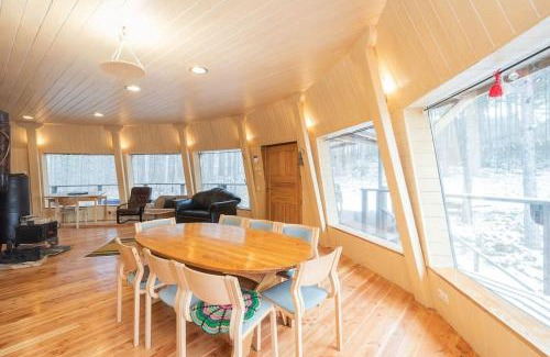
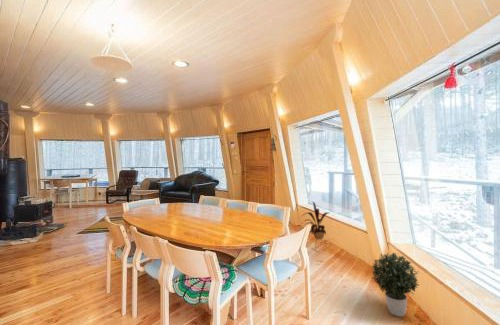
+ house plant (315, 225)
+ potted plant (394, 284)
